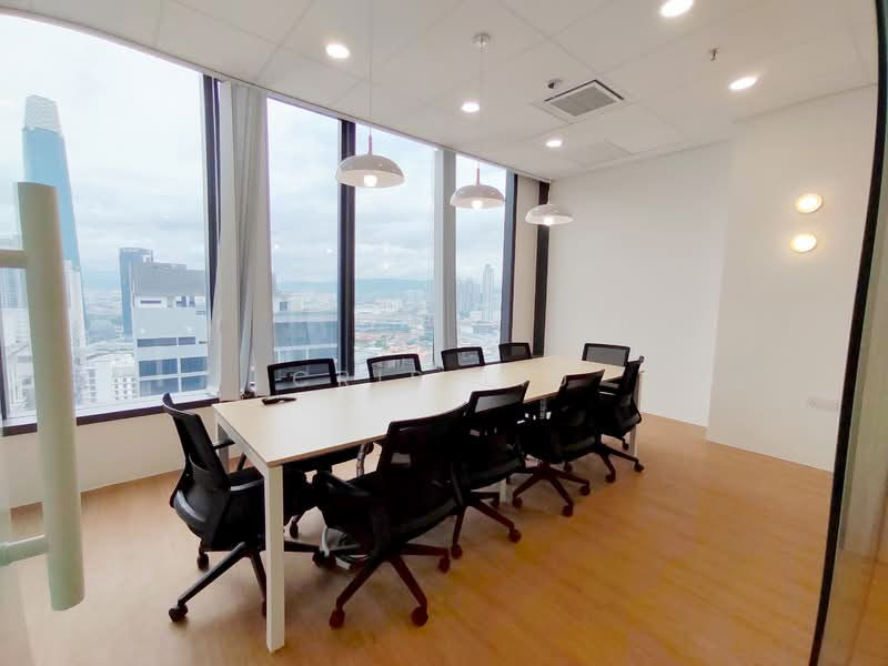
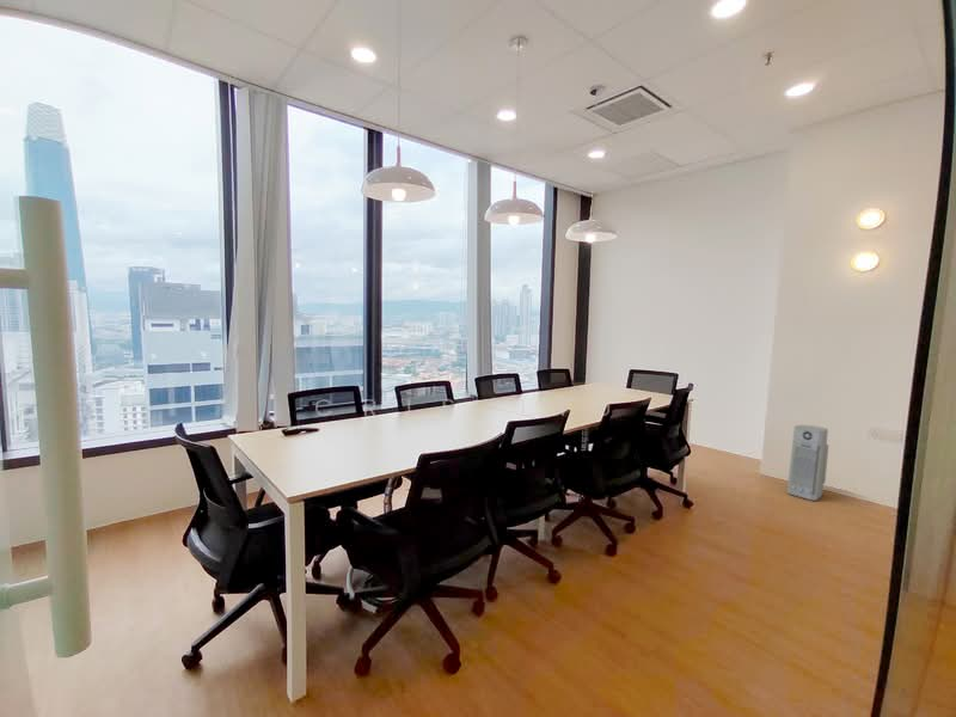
+ air purifier (809, 460)
